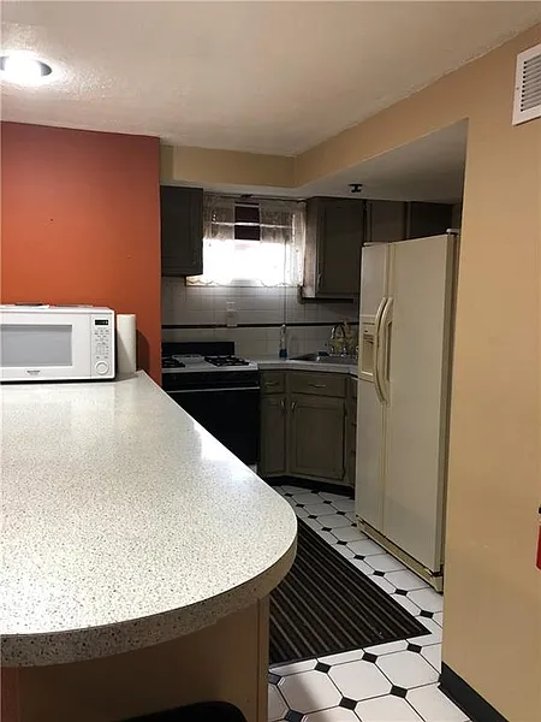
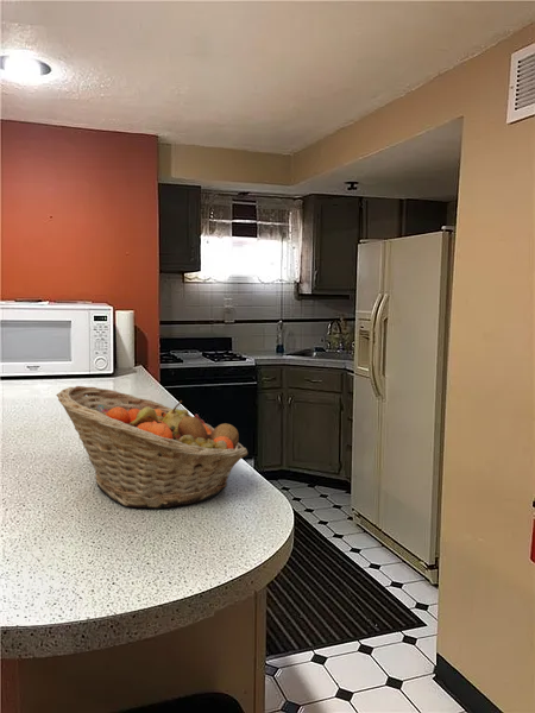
+ fruit basket (152, 436)
